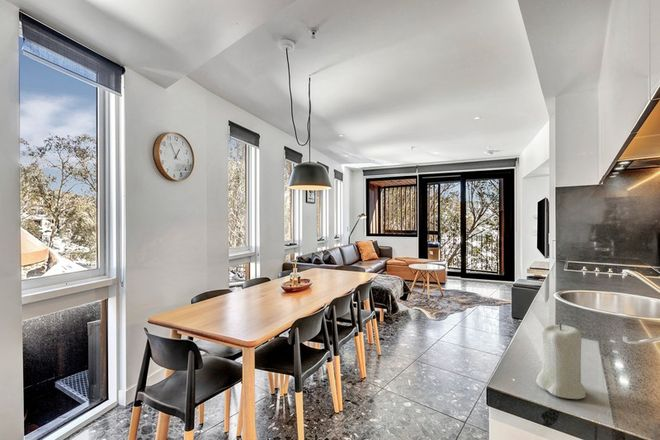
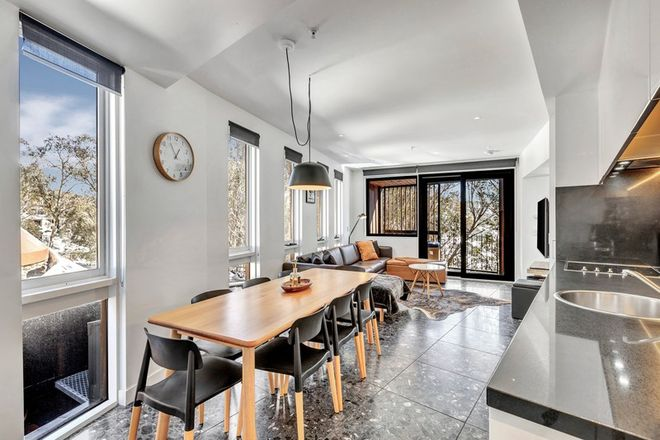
- candle (561, 356)
